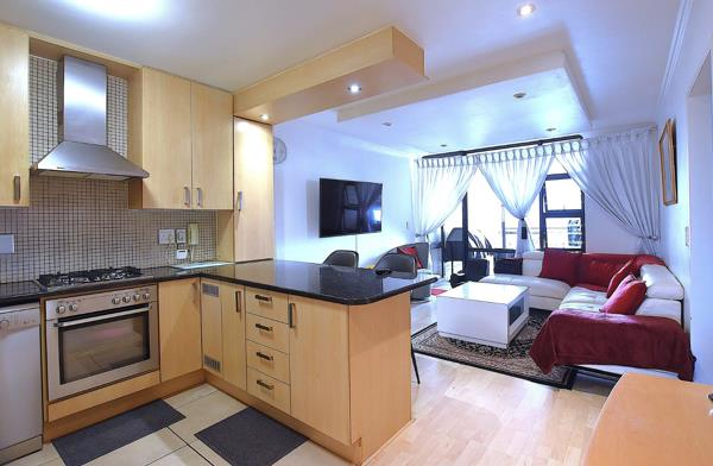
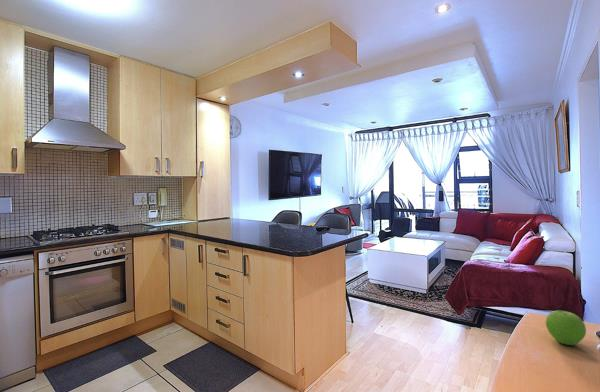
+ fruit (565, 327)
